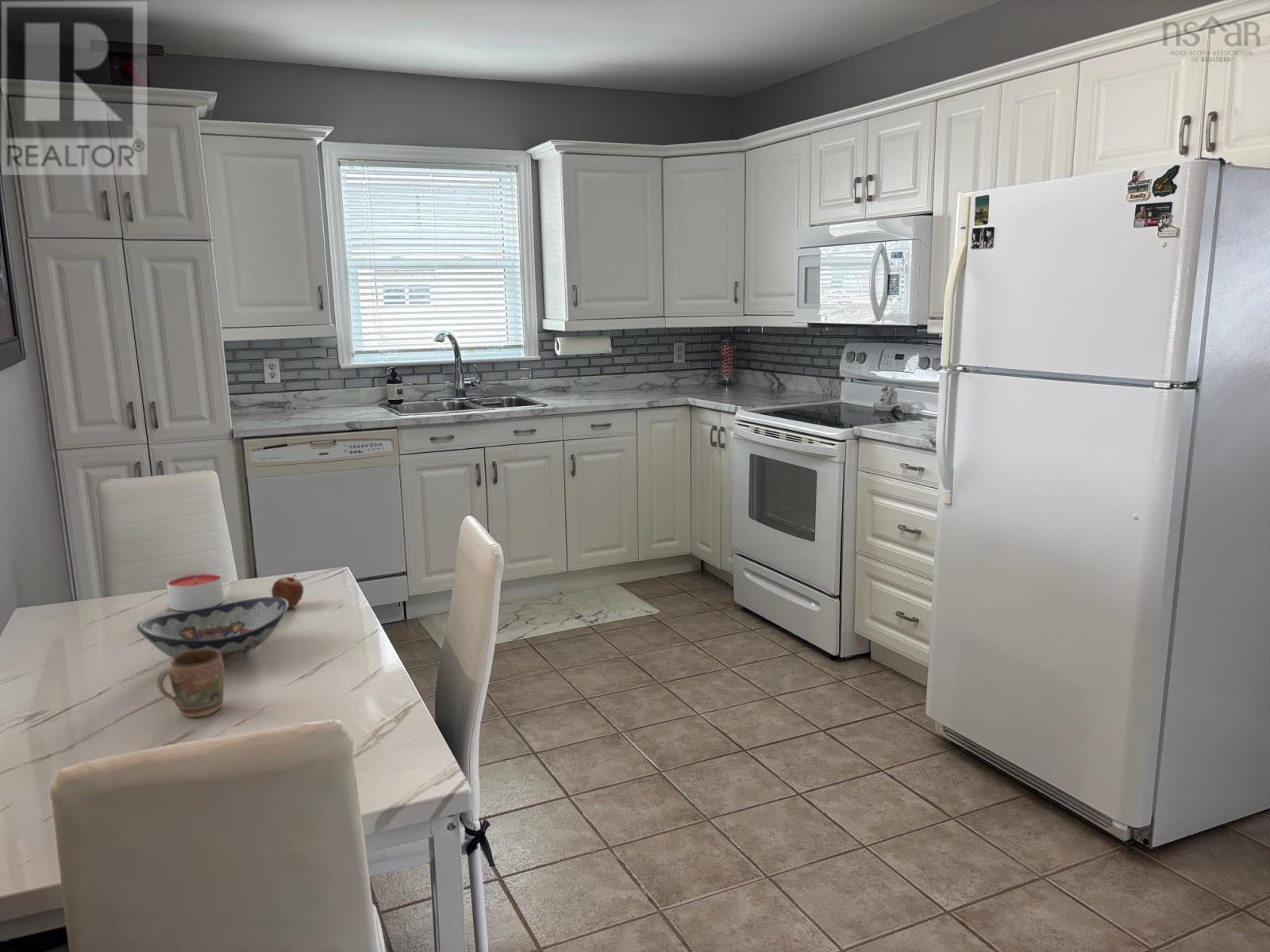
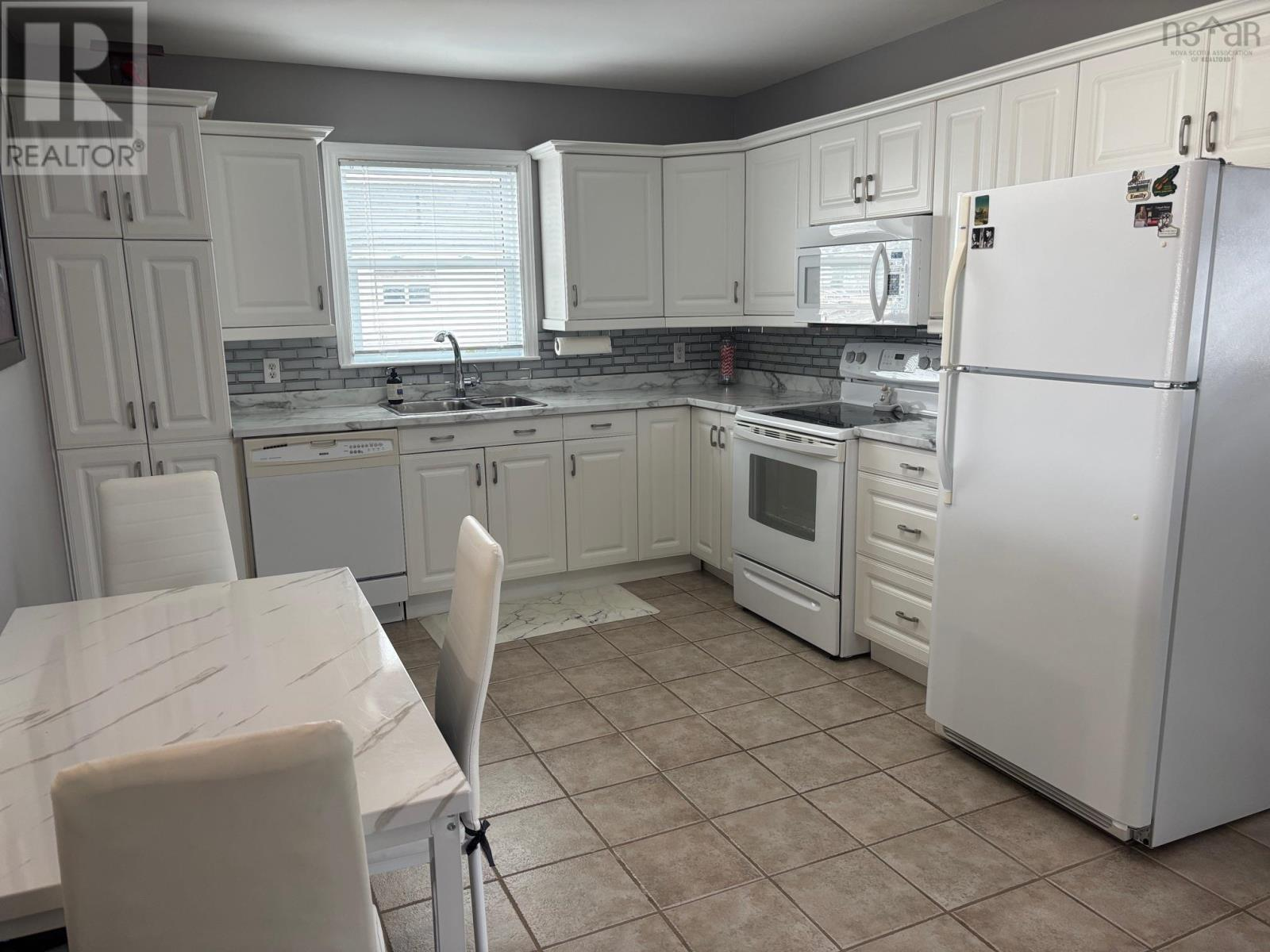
- mug (194, 683)
- candle (195, 590)
- fruit (287, 590)
- decorative bowl (217, 635)
